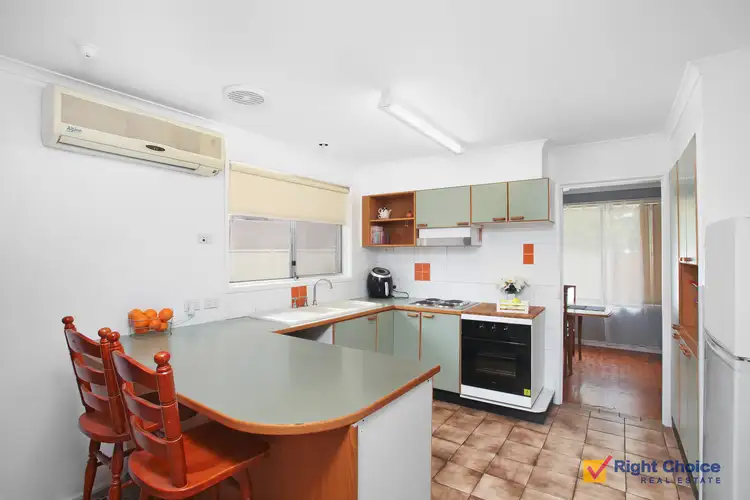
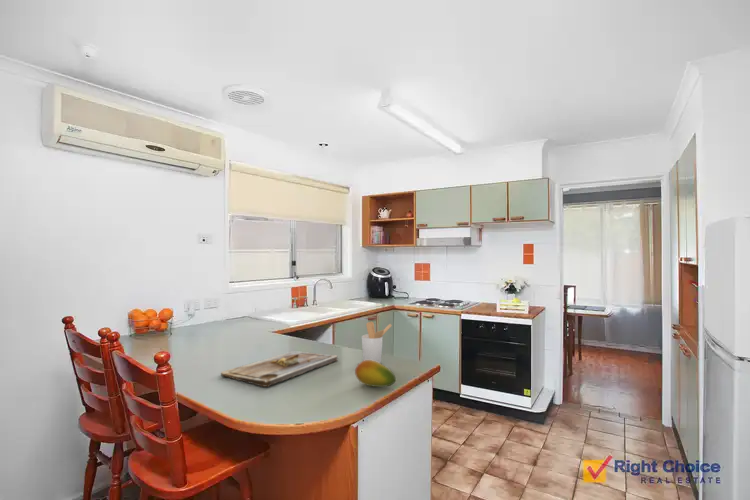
+ fruit (374, 373)
+ cutting board (282, 360)
+ utensil holder (377, 342)
